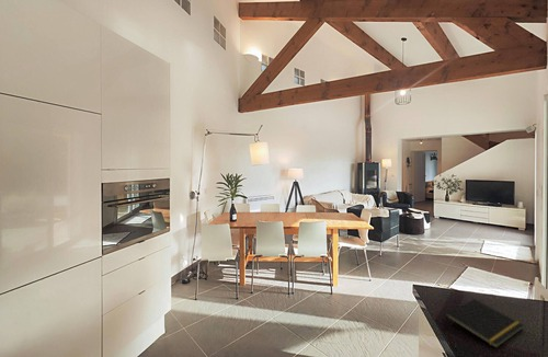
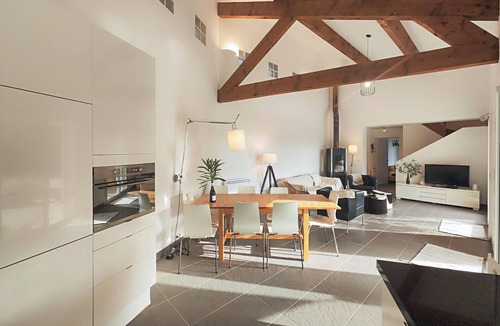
- notepad (483, 320)
